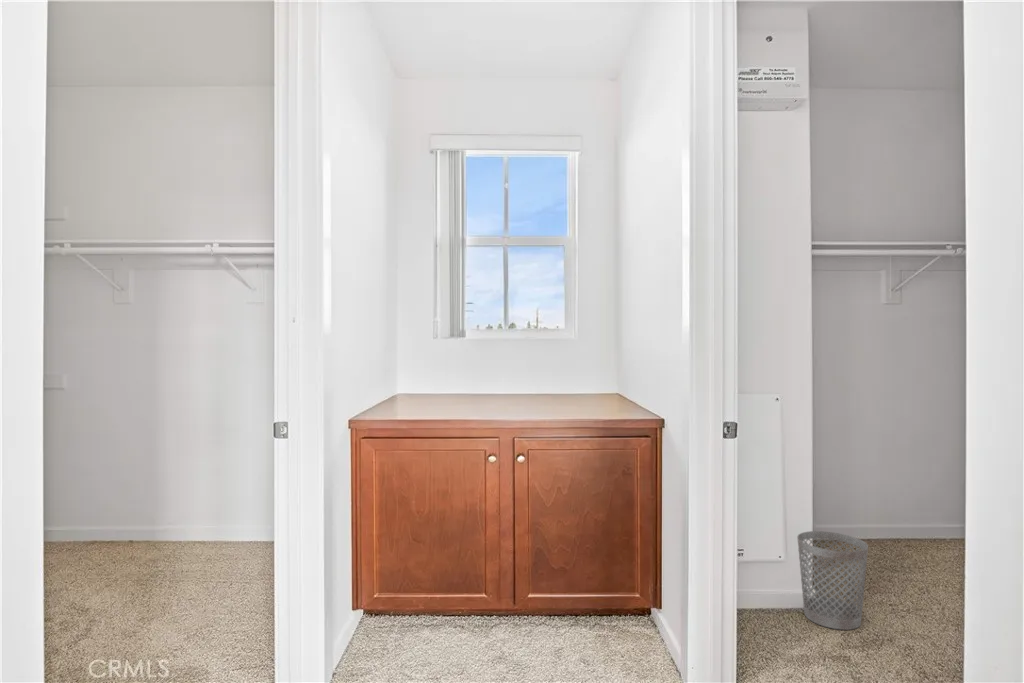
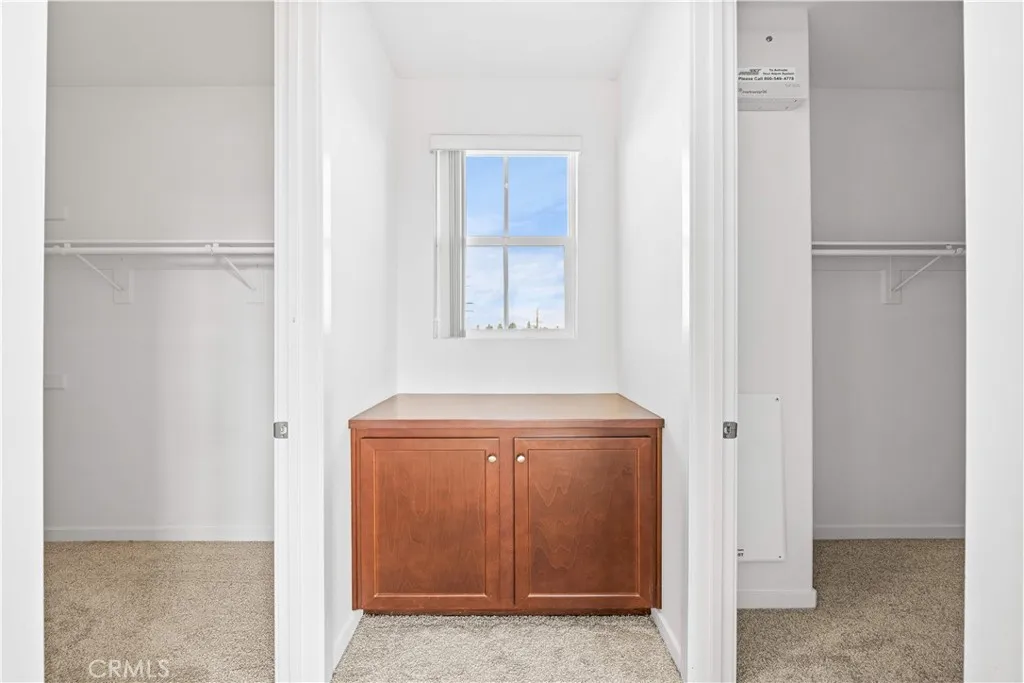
- wastebasket (831, 579)
